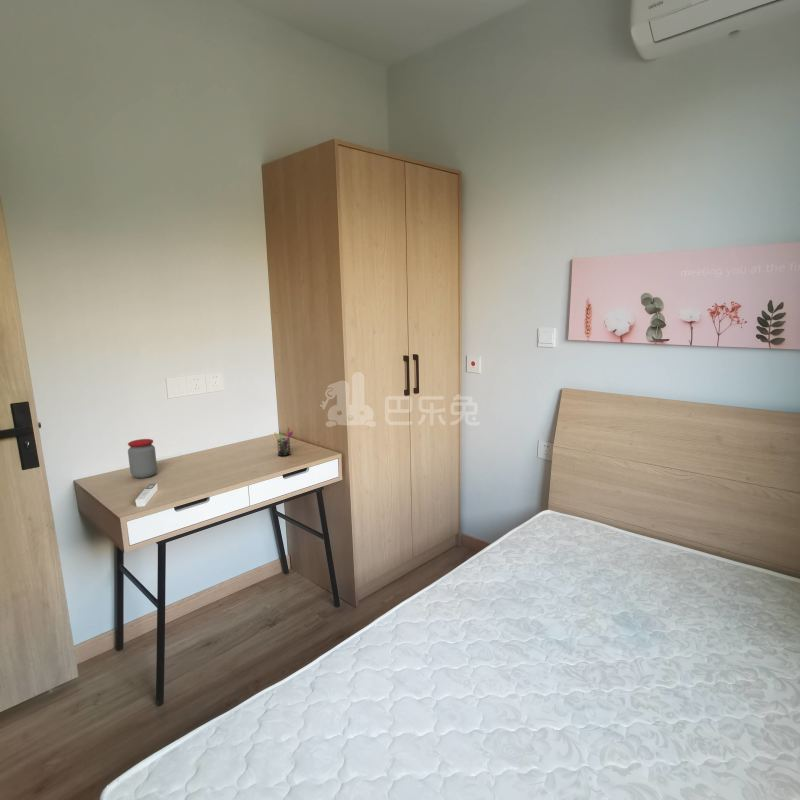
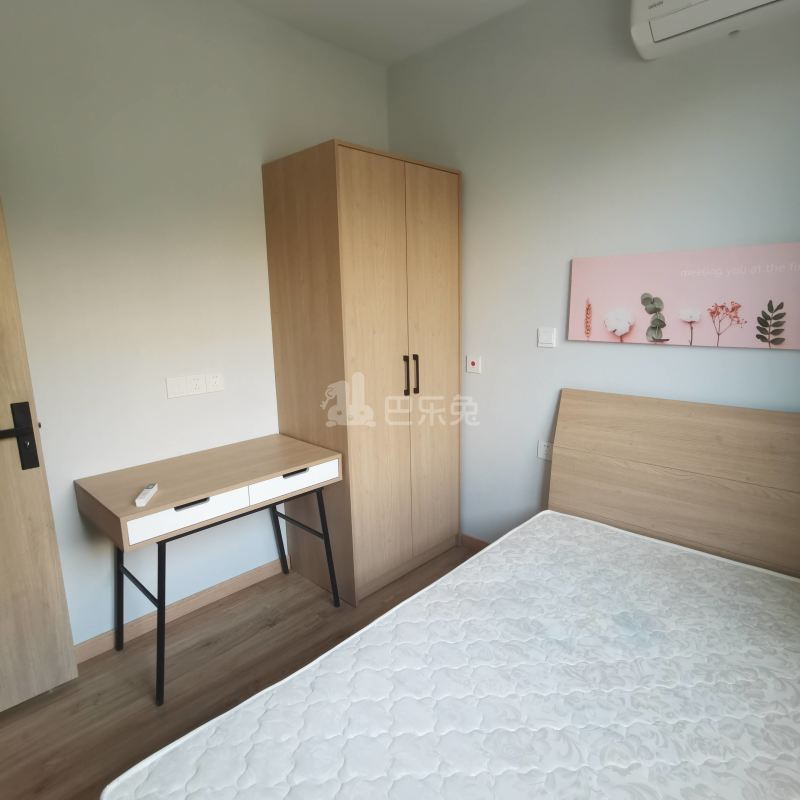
- jar (142, 458)
- pen holder (283, 441)
